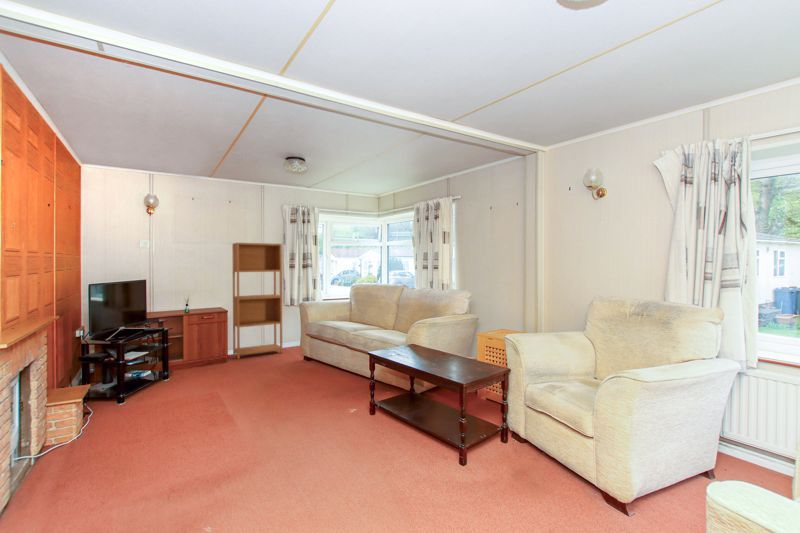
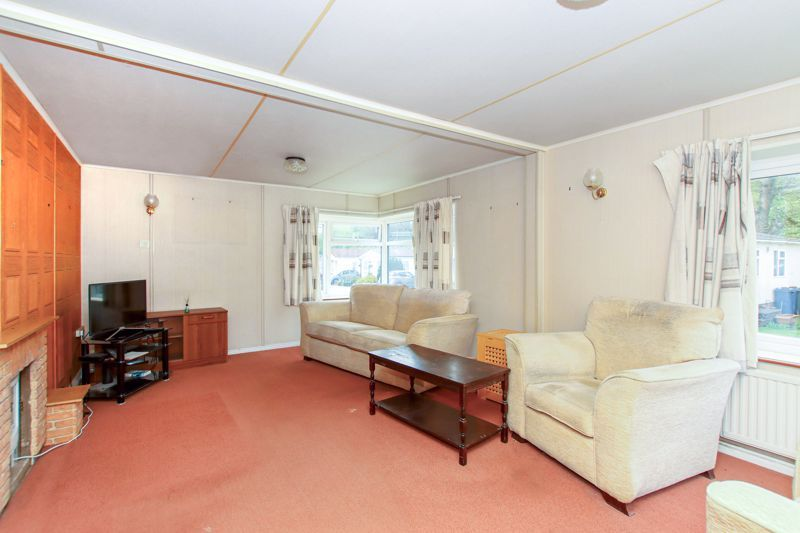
- bookcase (257, 298)
